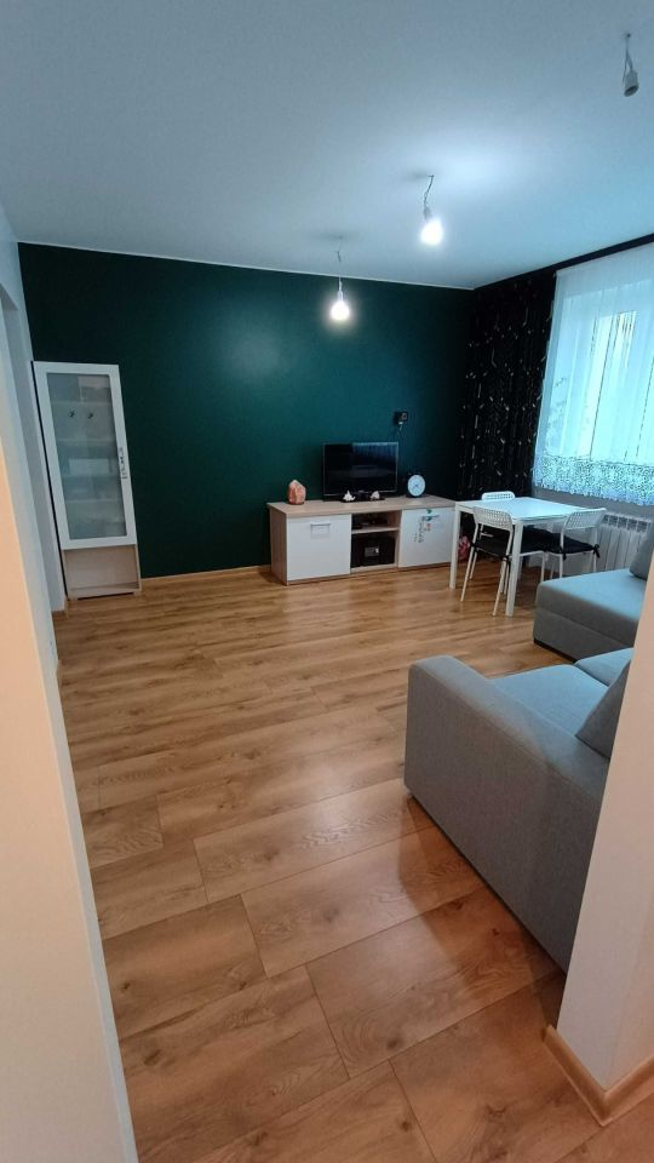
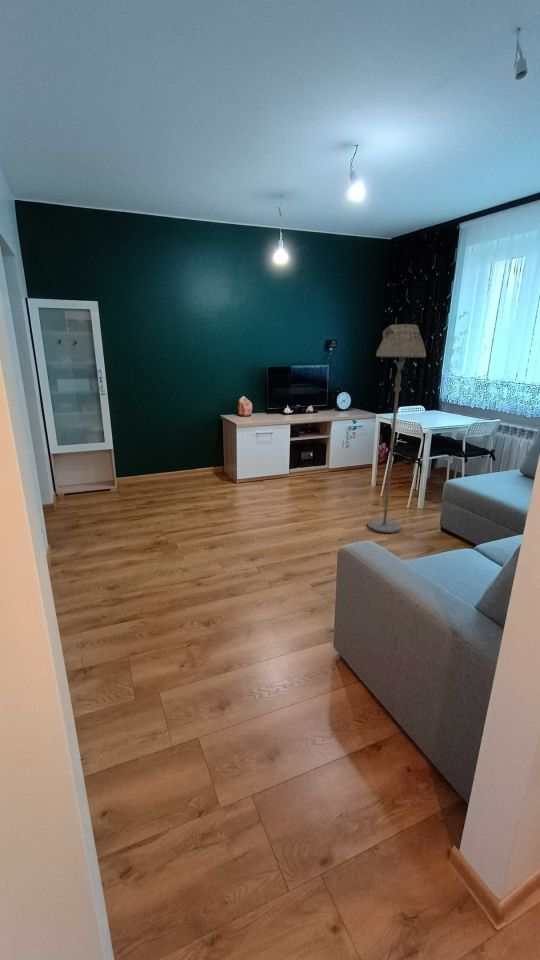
+ floor lamp (393, 432)
